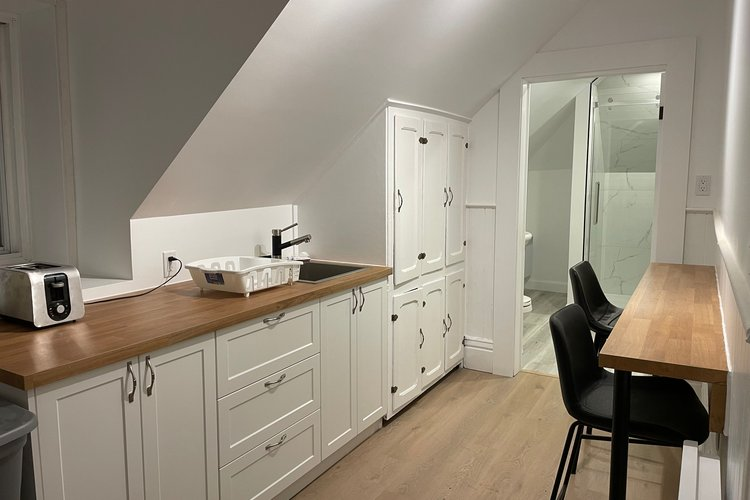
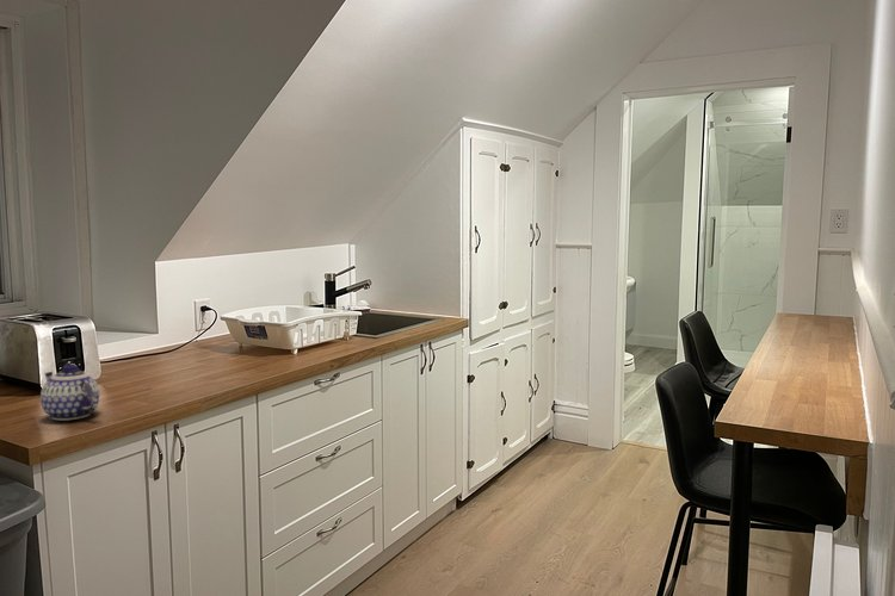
+ teapot (69, 390)
